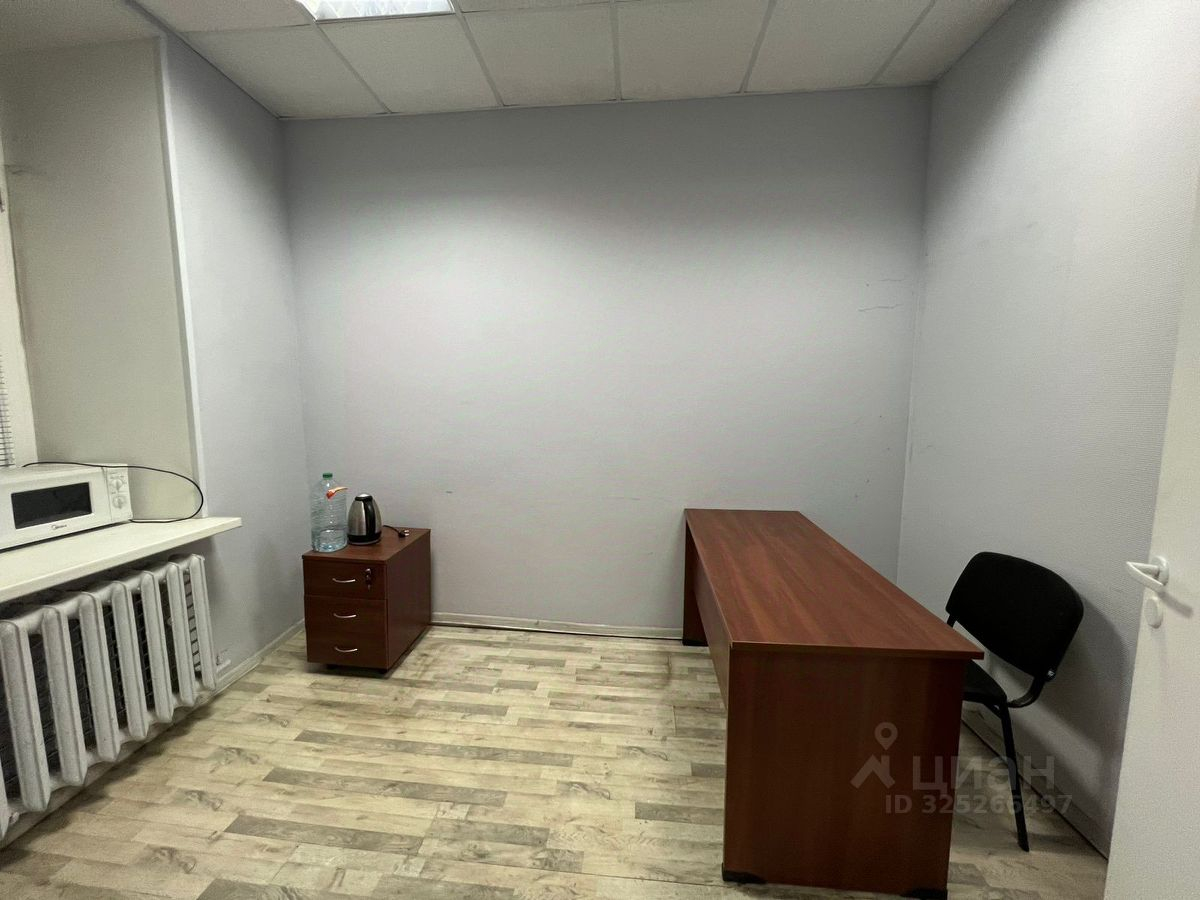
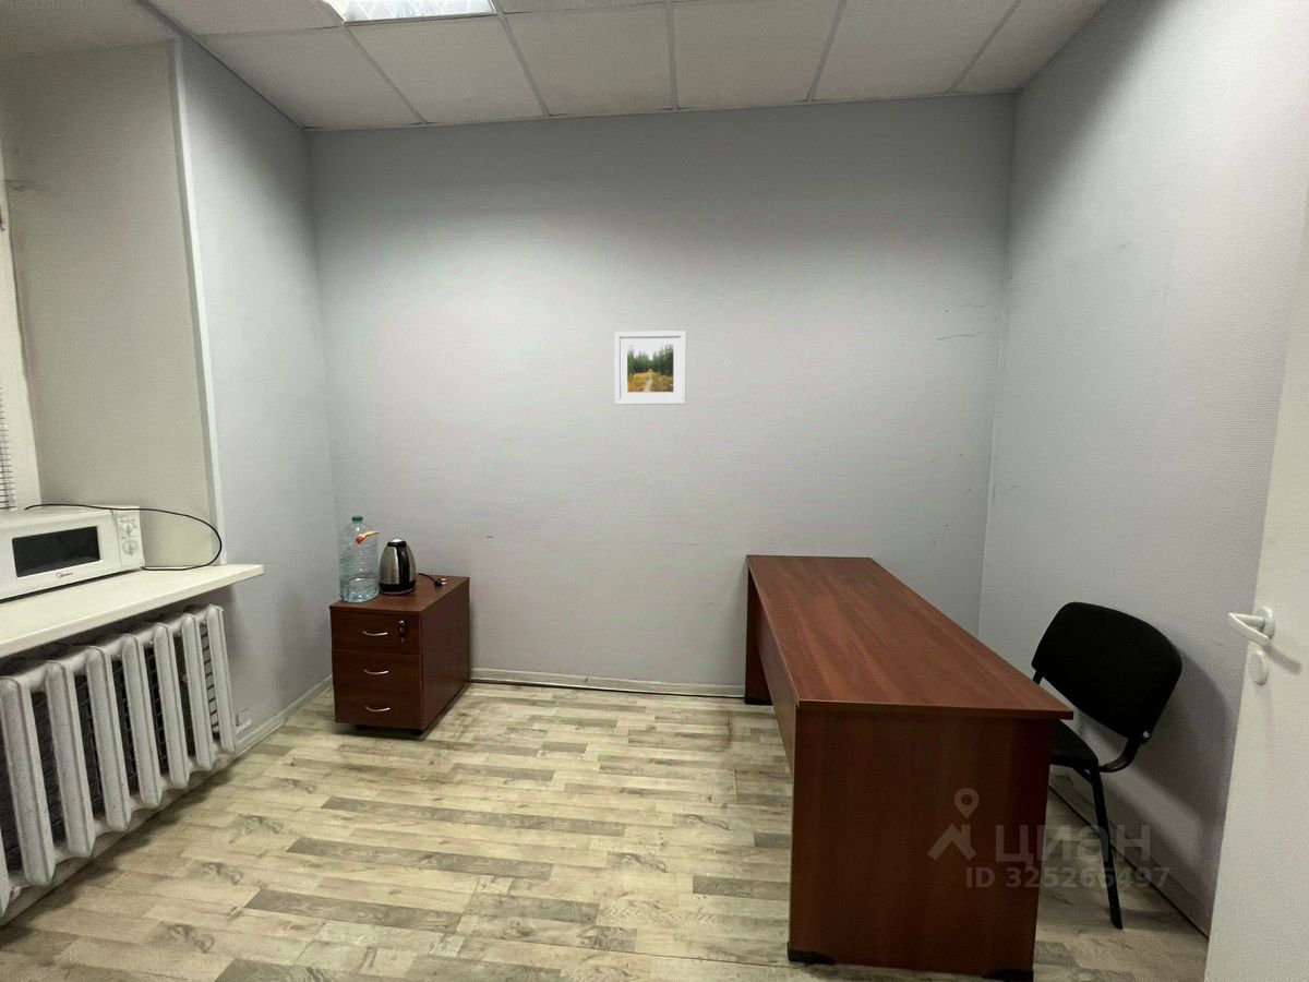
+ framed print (650, 368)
